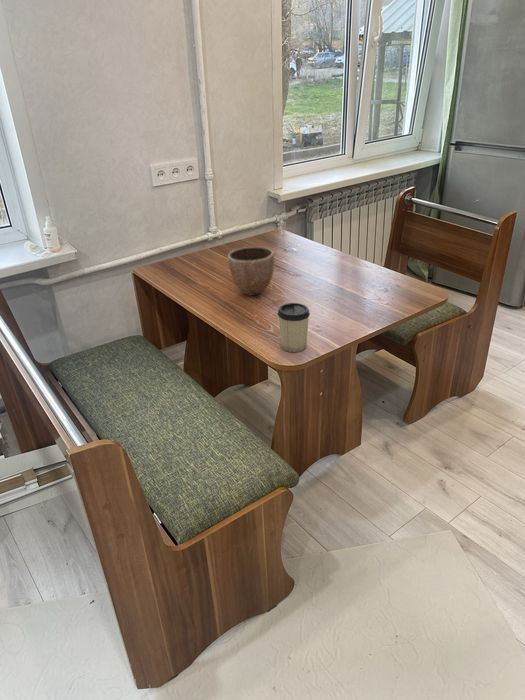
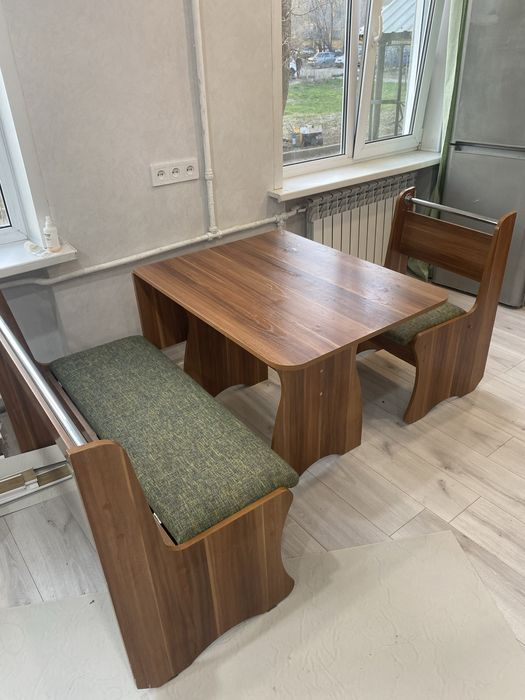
- decorative bowl (251, 272)
- cup (293, 327)
